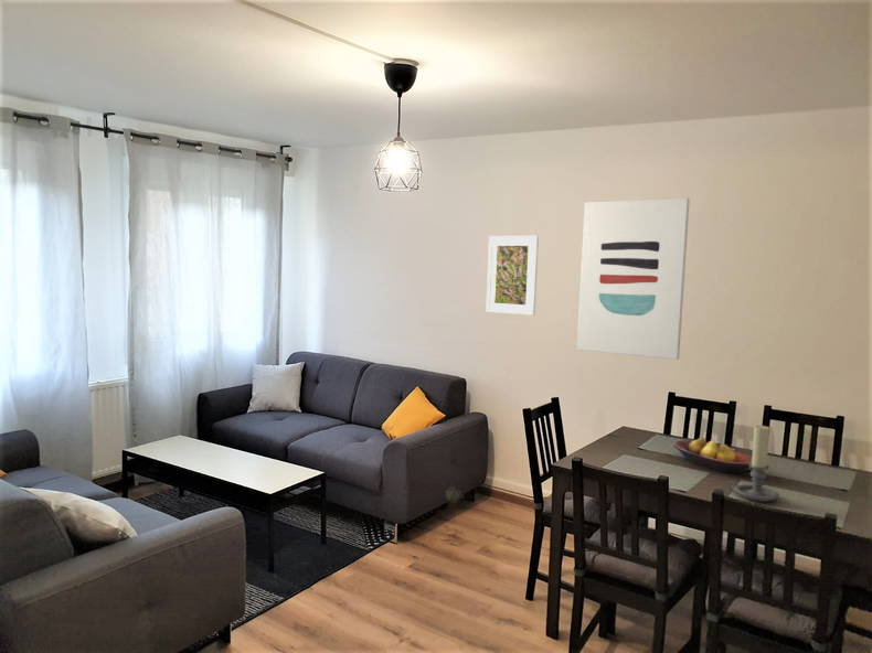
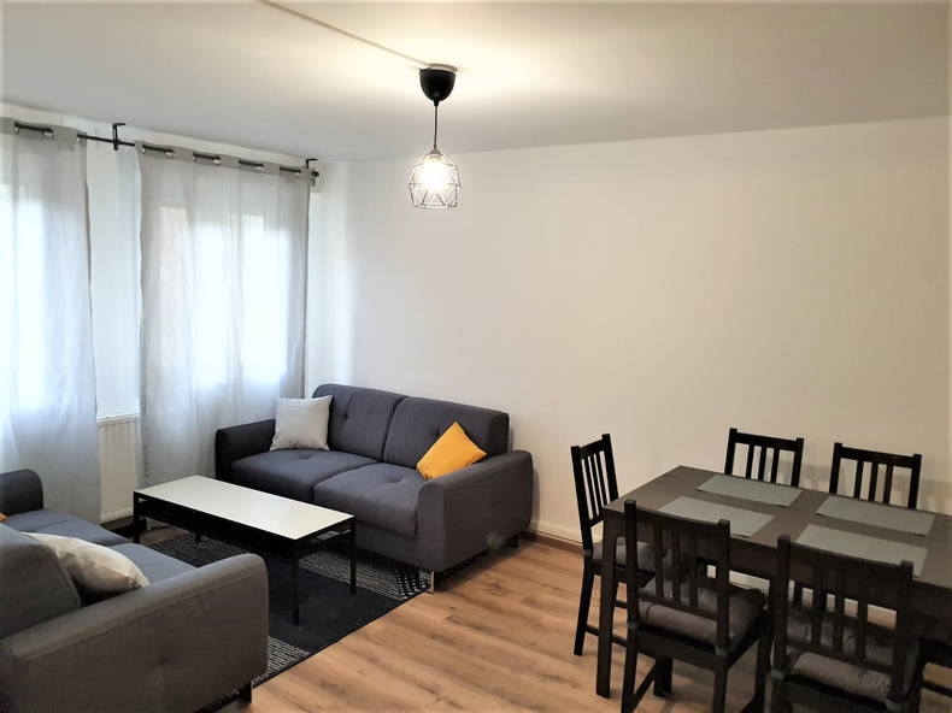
- wall art (629, 278)
- candle holder (755, 460)
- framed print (511, 275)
- fruit bowl (713, 452)
